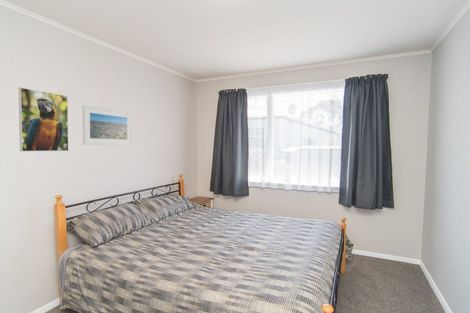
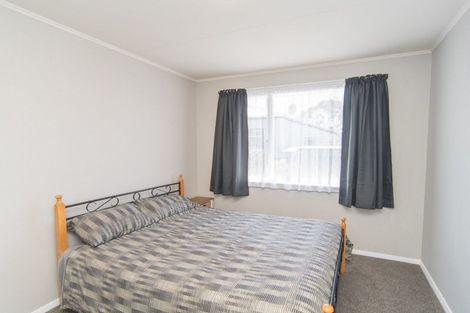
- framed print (109, 127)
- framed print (45, 121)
